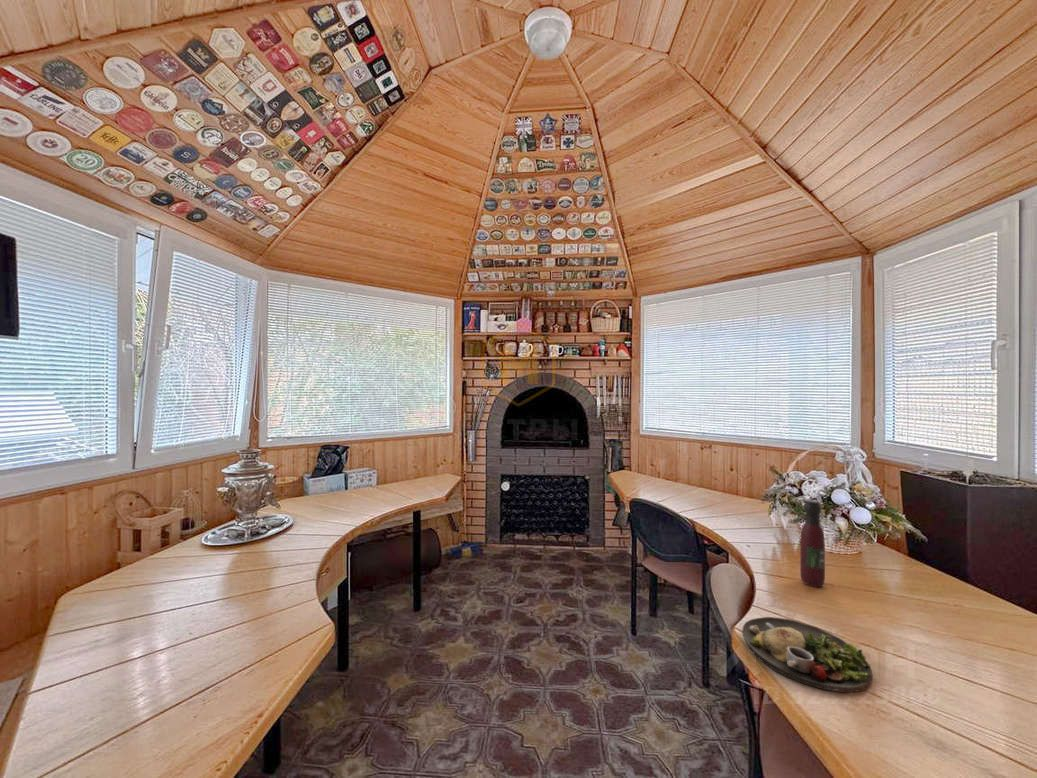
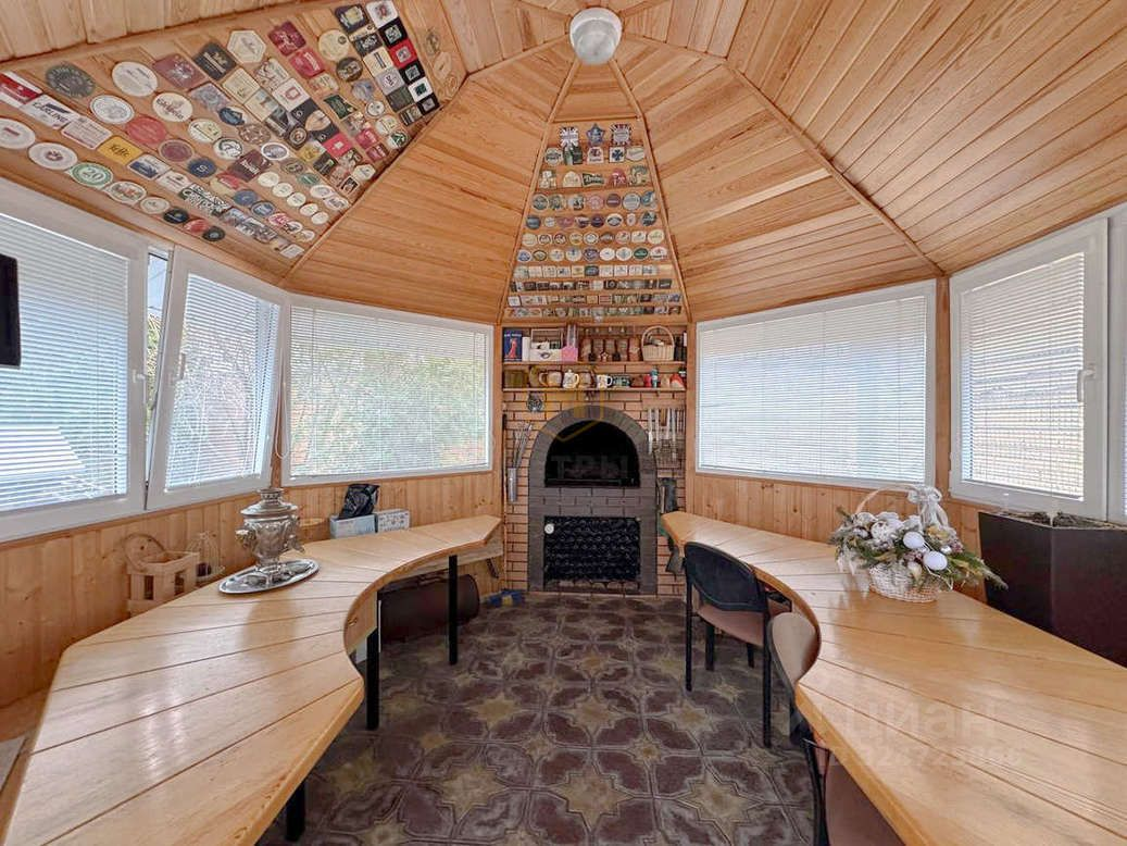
- wine bottle (812, 542)
- dinner plate (802, 641)
